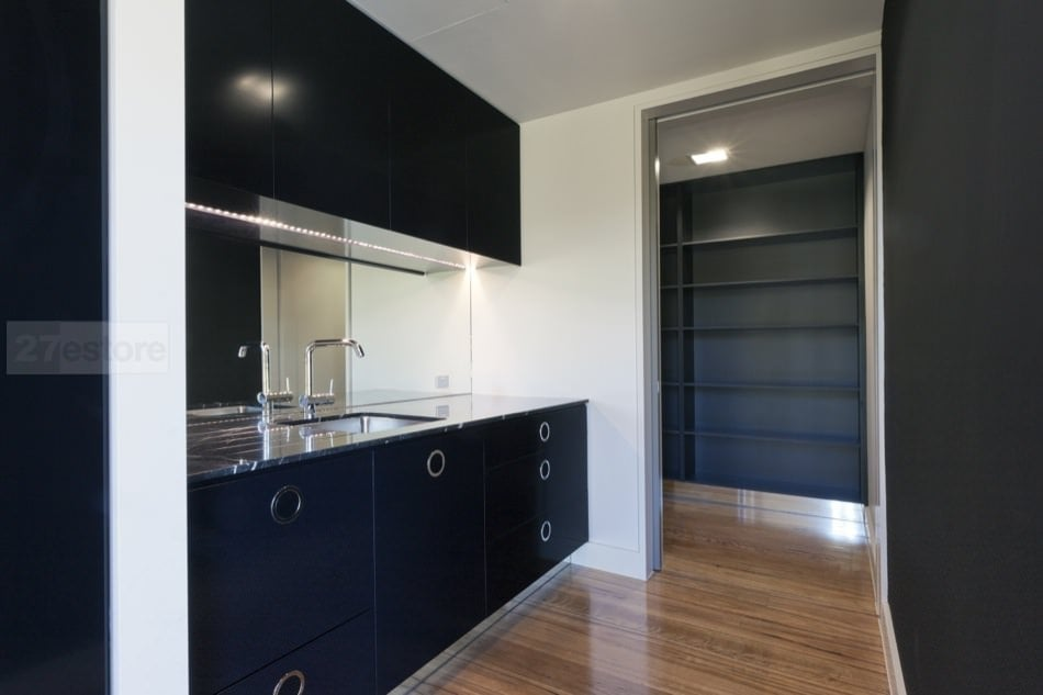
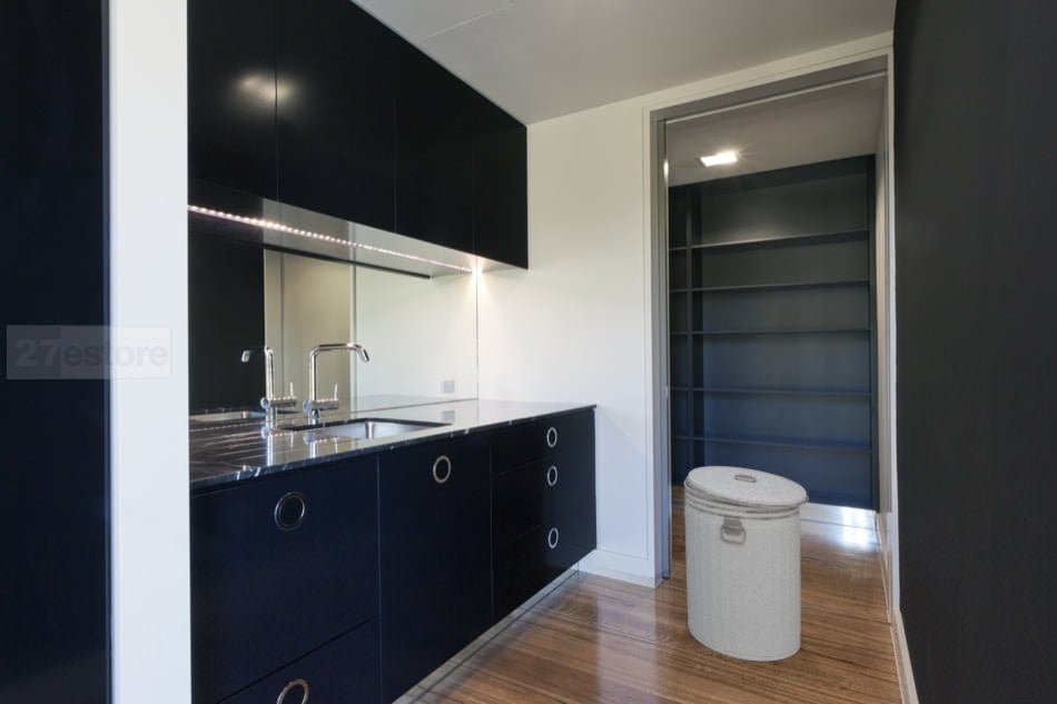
+ can (744, 553)
